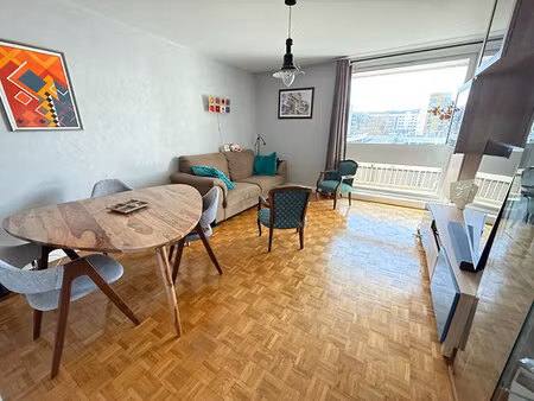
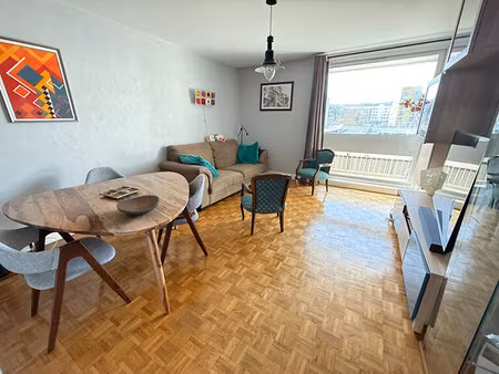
+ decorative bowl (139, 206)
